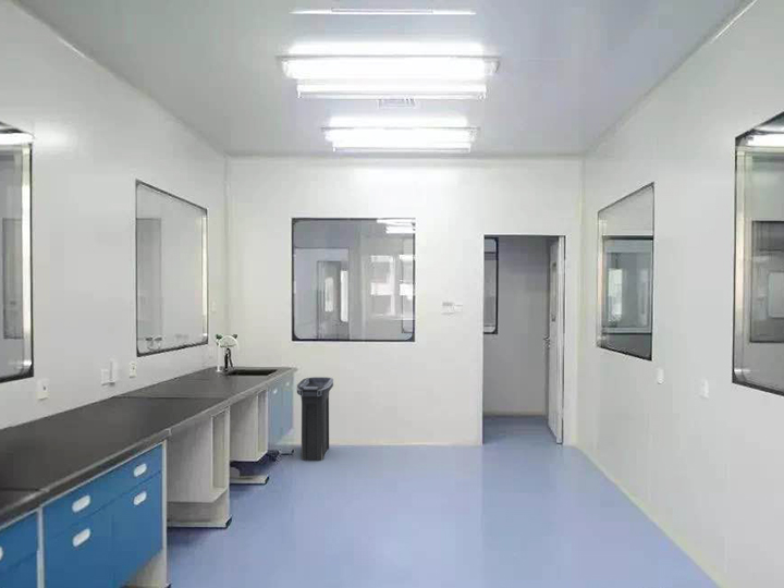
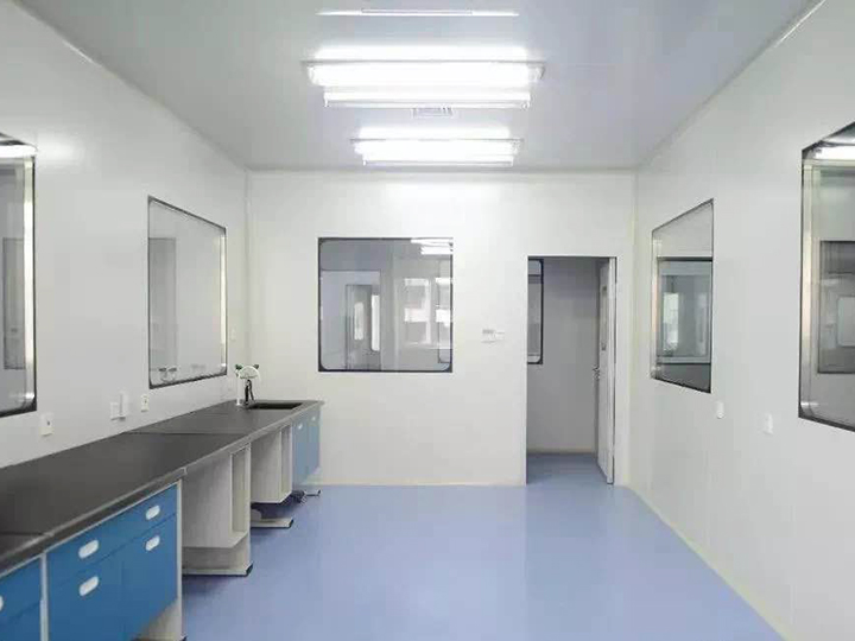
- trash can (315, 417)
